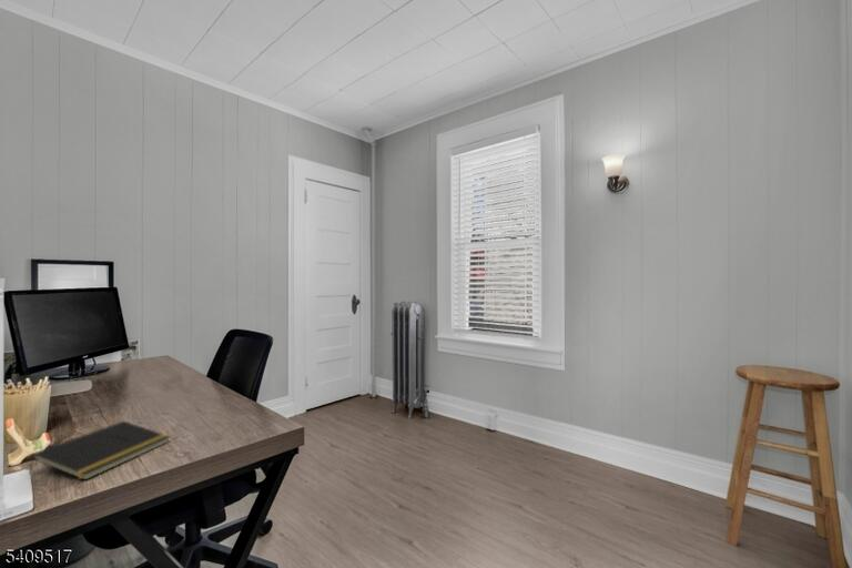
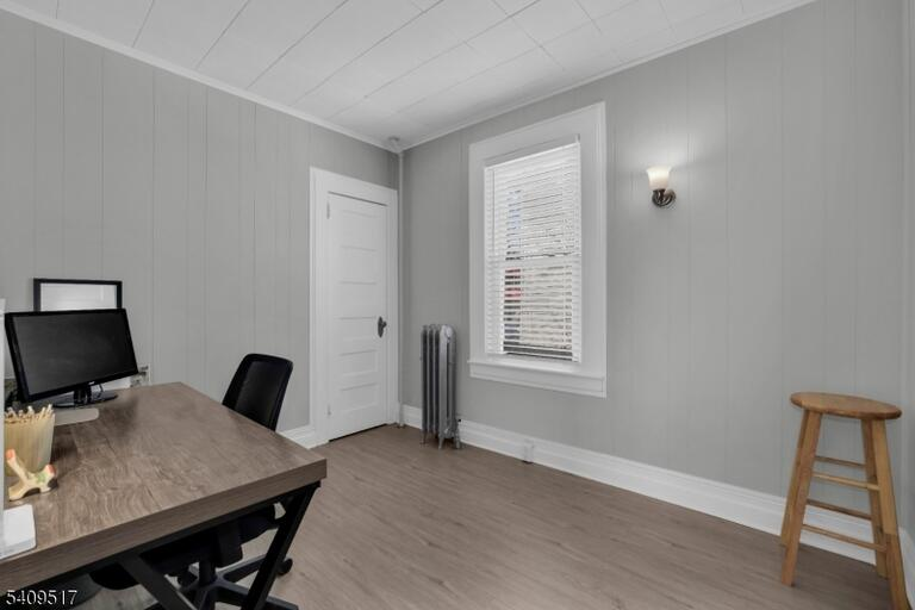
- notepad (106, 446)
